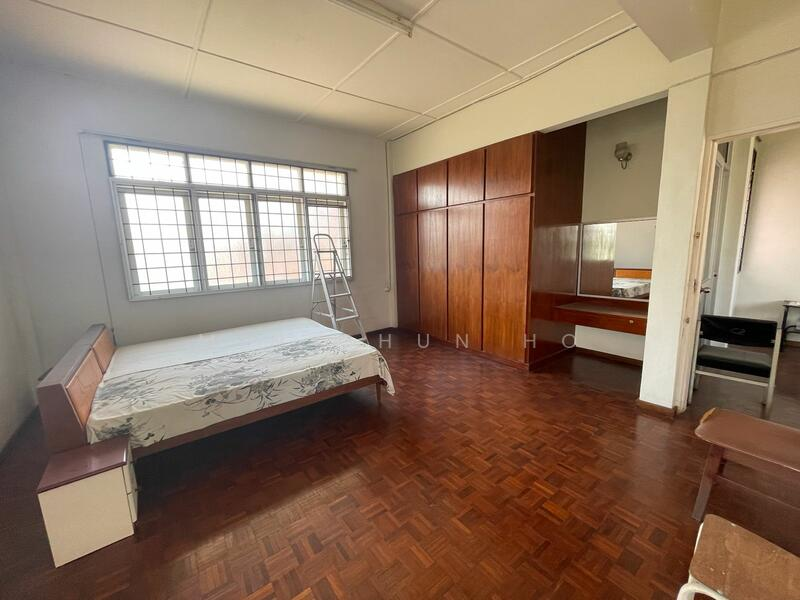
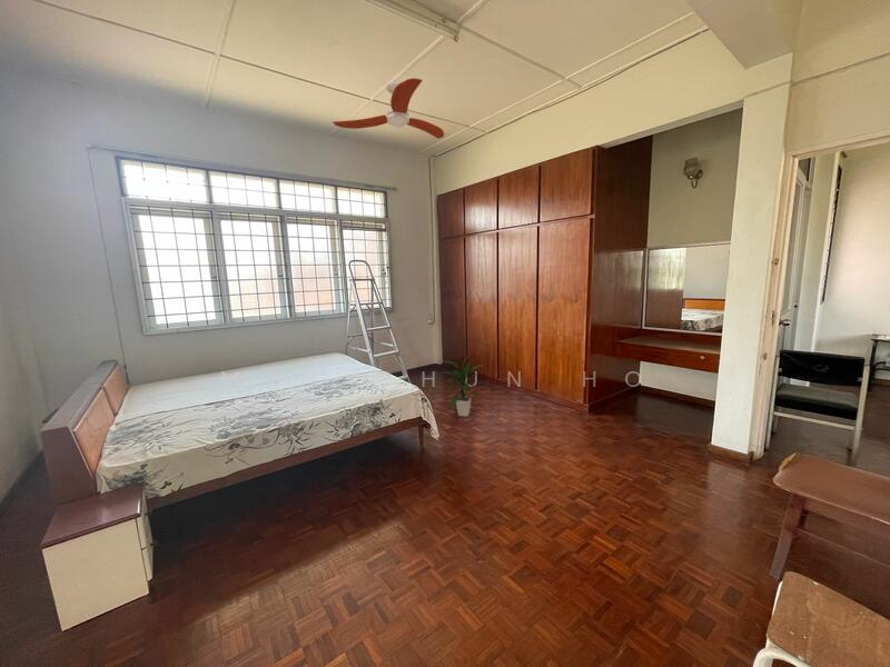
+ indoor plant (461, 385)
+ ceiling fan (390, 102)
